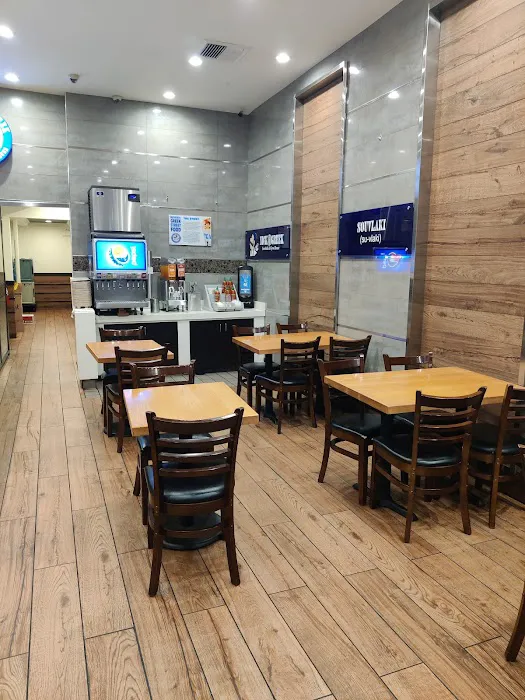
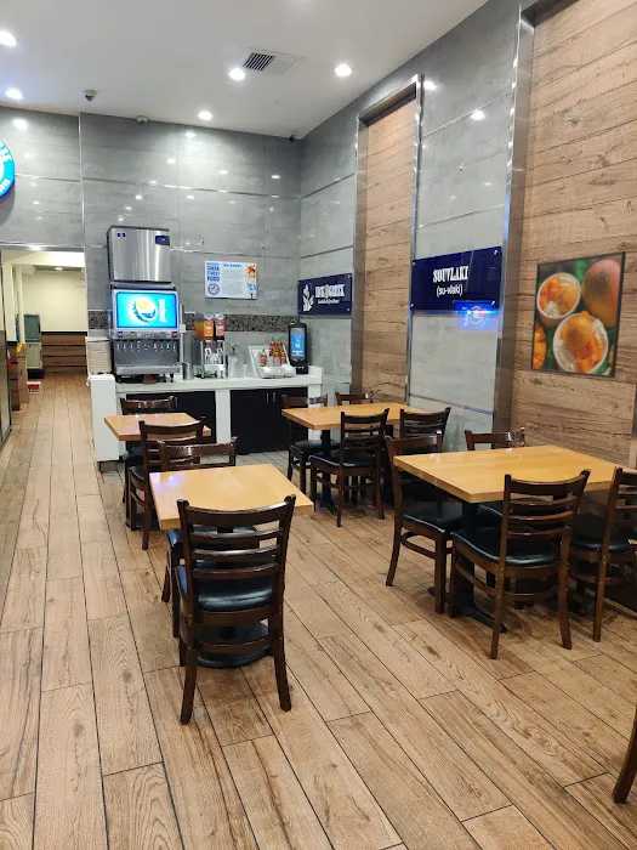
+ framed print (573, 316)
